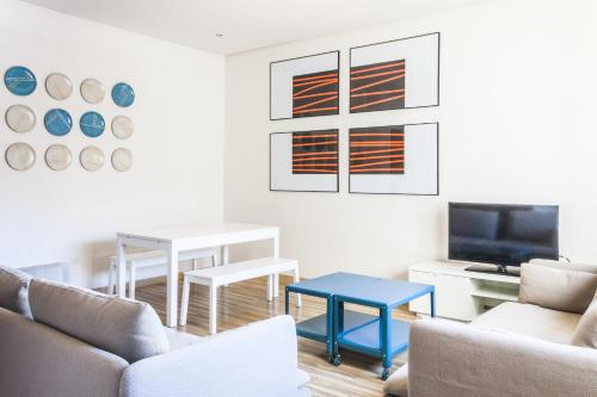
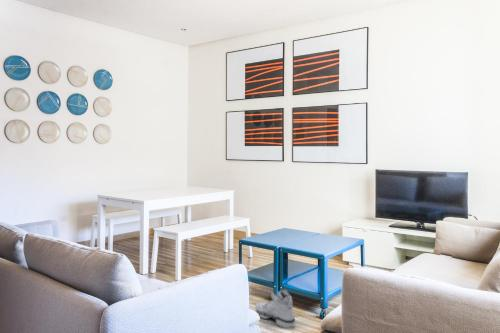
+ sneaker (274, 304)
